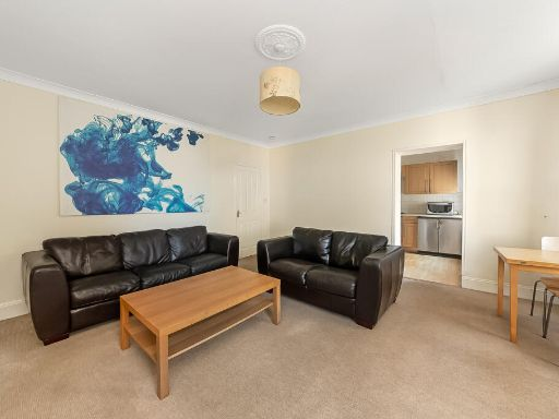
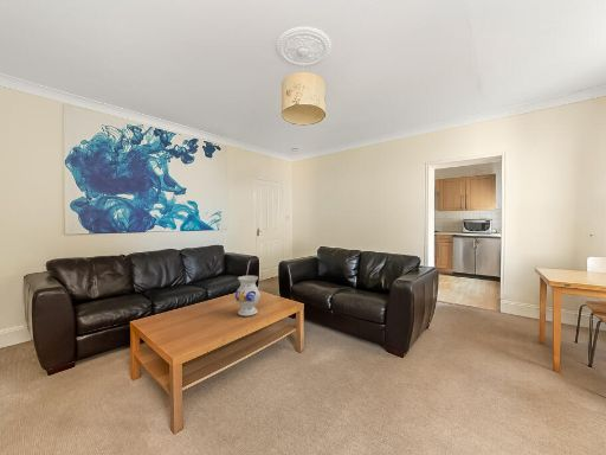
+ vase (247, 295)
